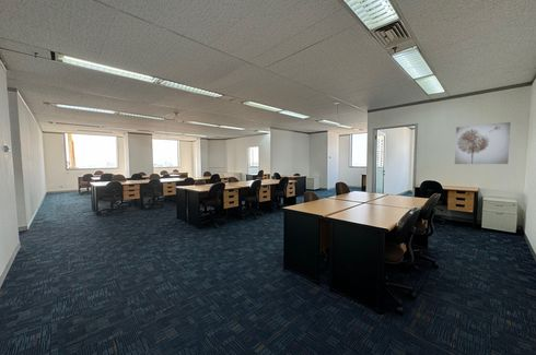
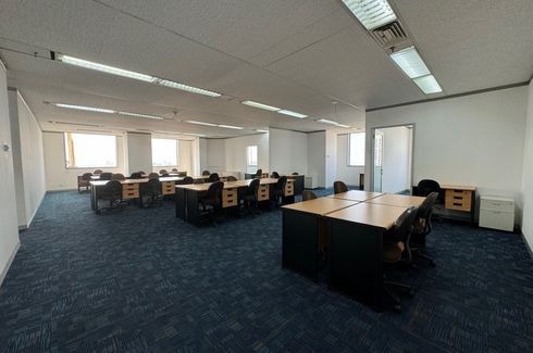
- wall art (480, 144)
